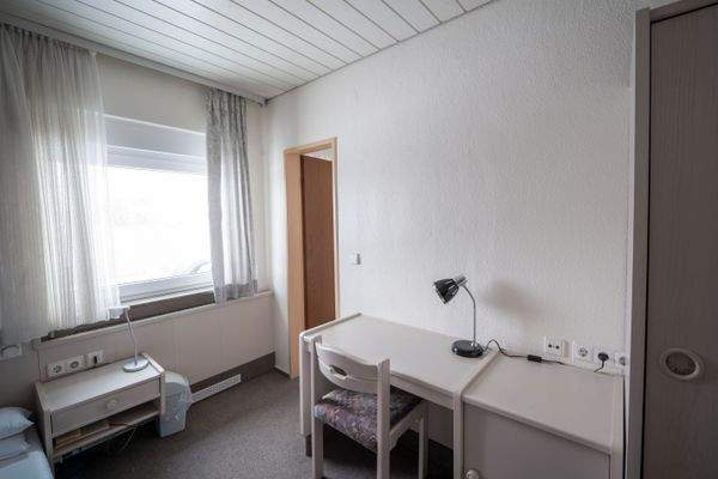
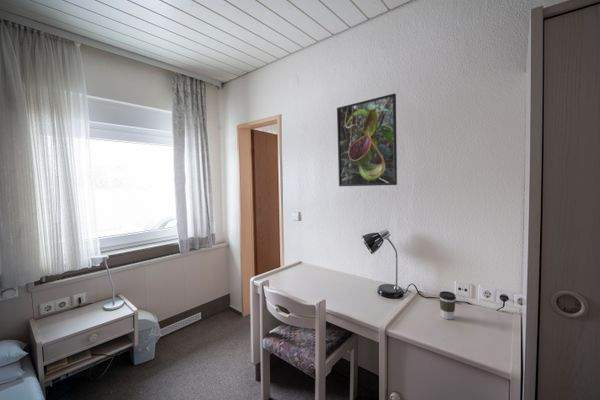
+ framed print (365, 143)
+ coffee cup (447, 305)
